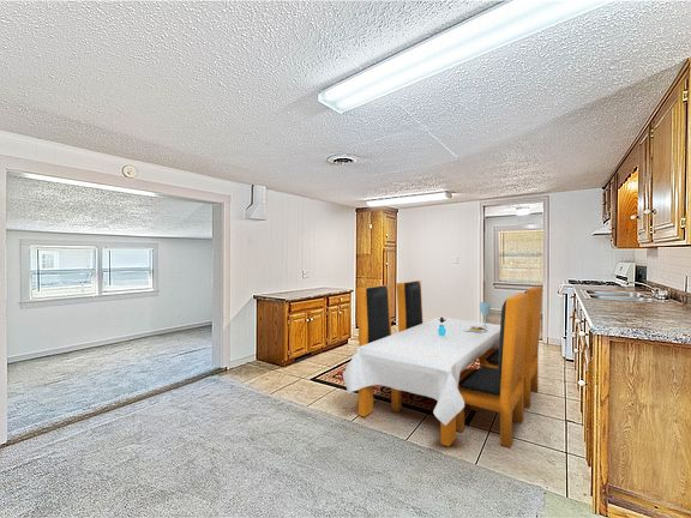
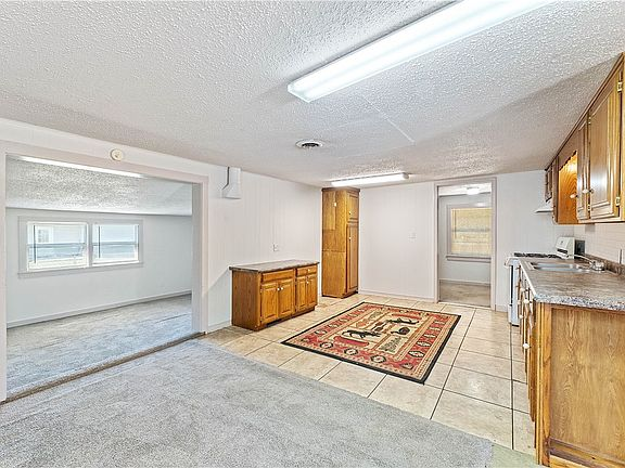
- dining set (450, 342)
